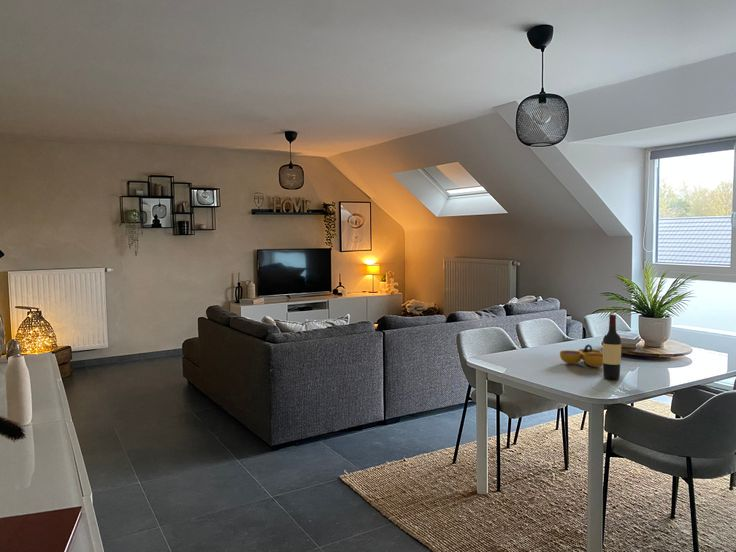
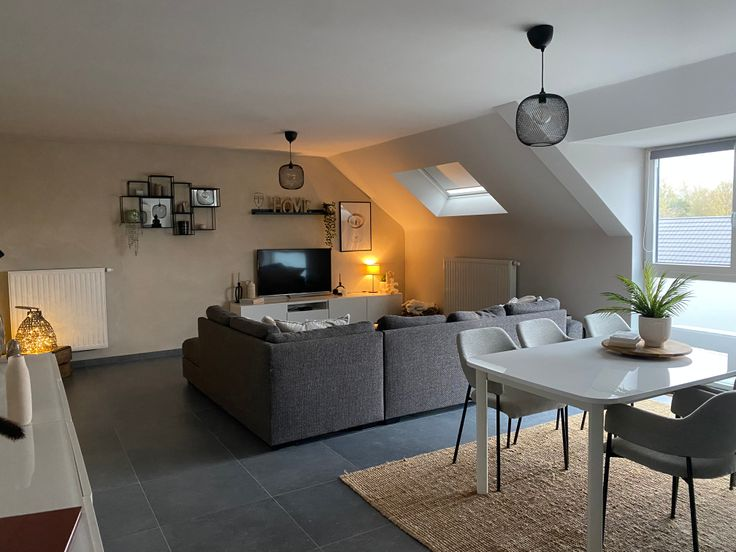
- wine bottle (612, 346)
- decorative bowl (587, 354)
